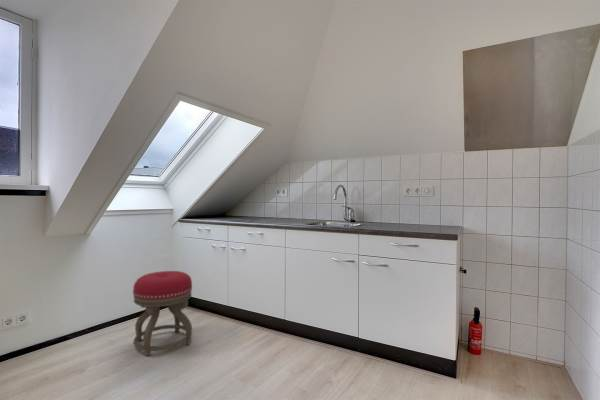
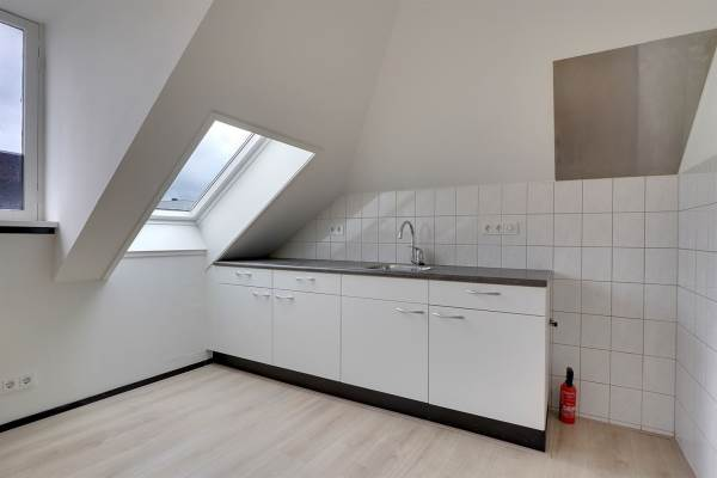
- stool (163, 305)
